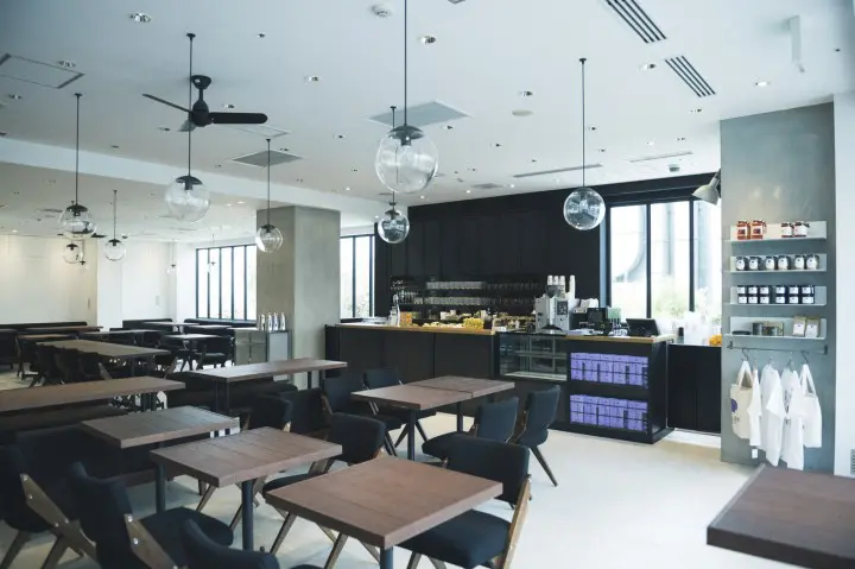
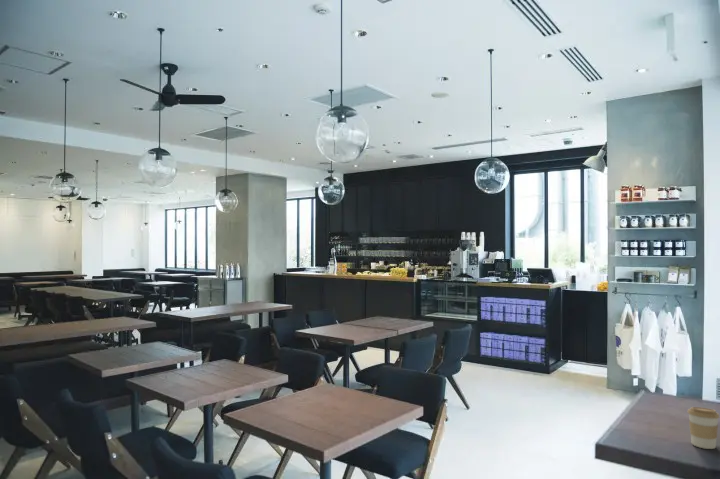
+ coffee cup (703, 426)
